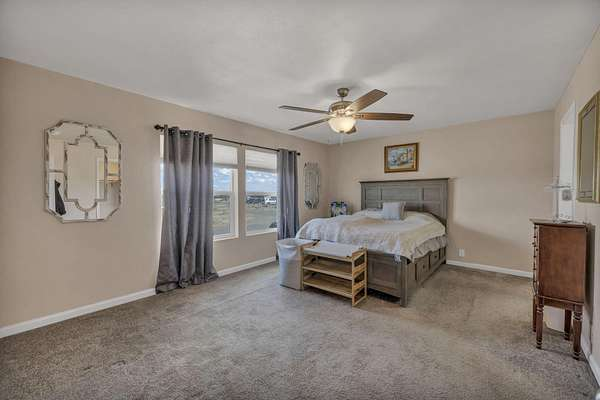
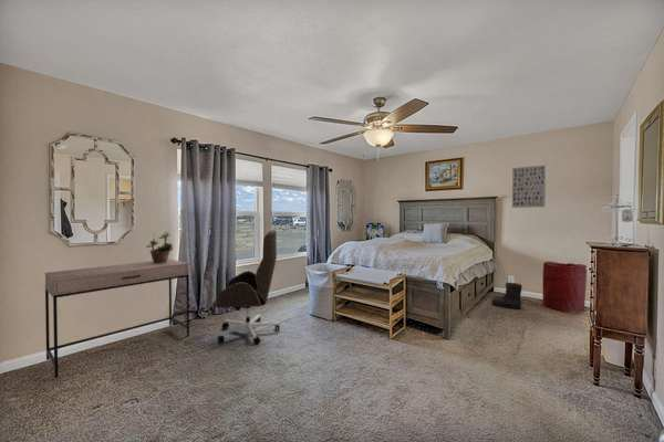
+ wall art (528, 187)
+ desk (123, 286)
+ boots (506, 294)
+ laundry hamper (563, 284)
+ potted plant (162, 245)
+ office chair (249, 281)
